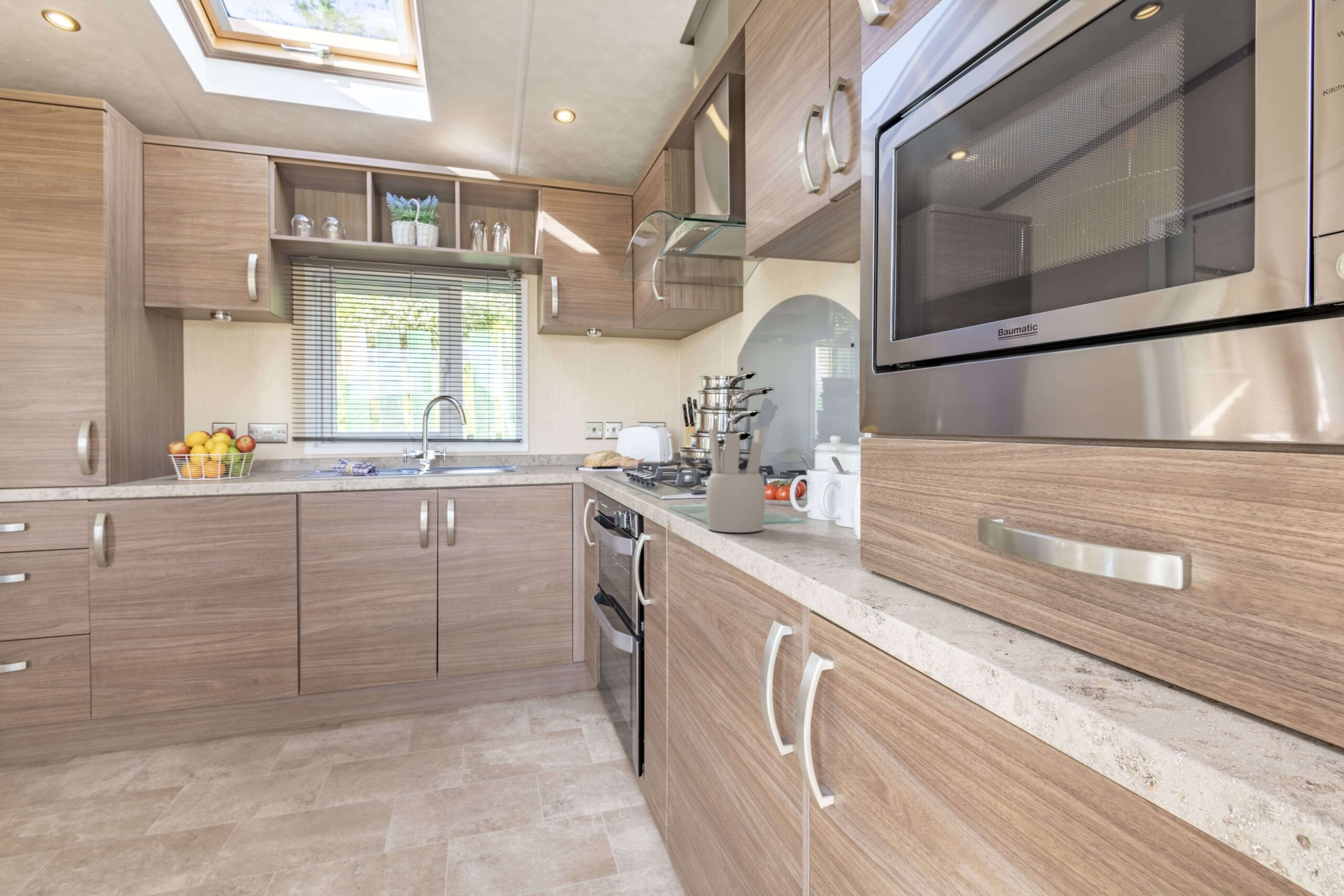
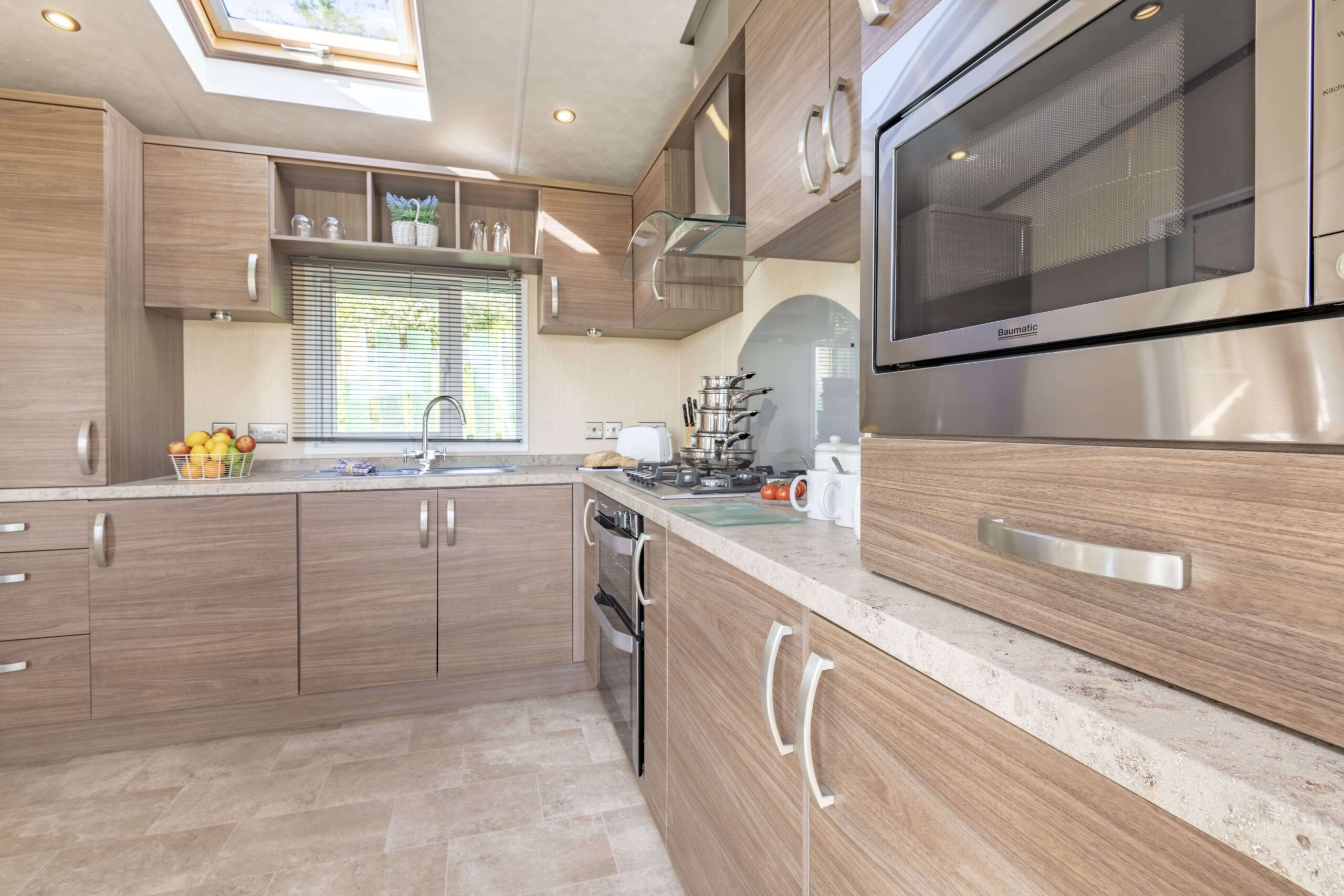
- utensil holder (736, 479)
